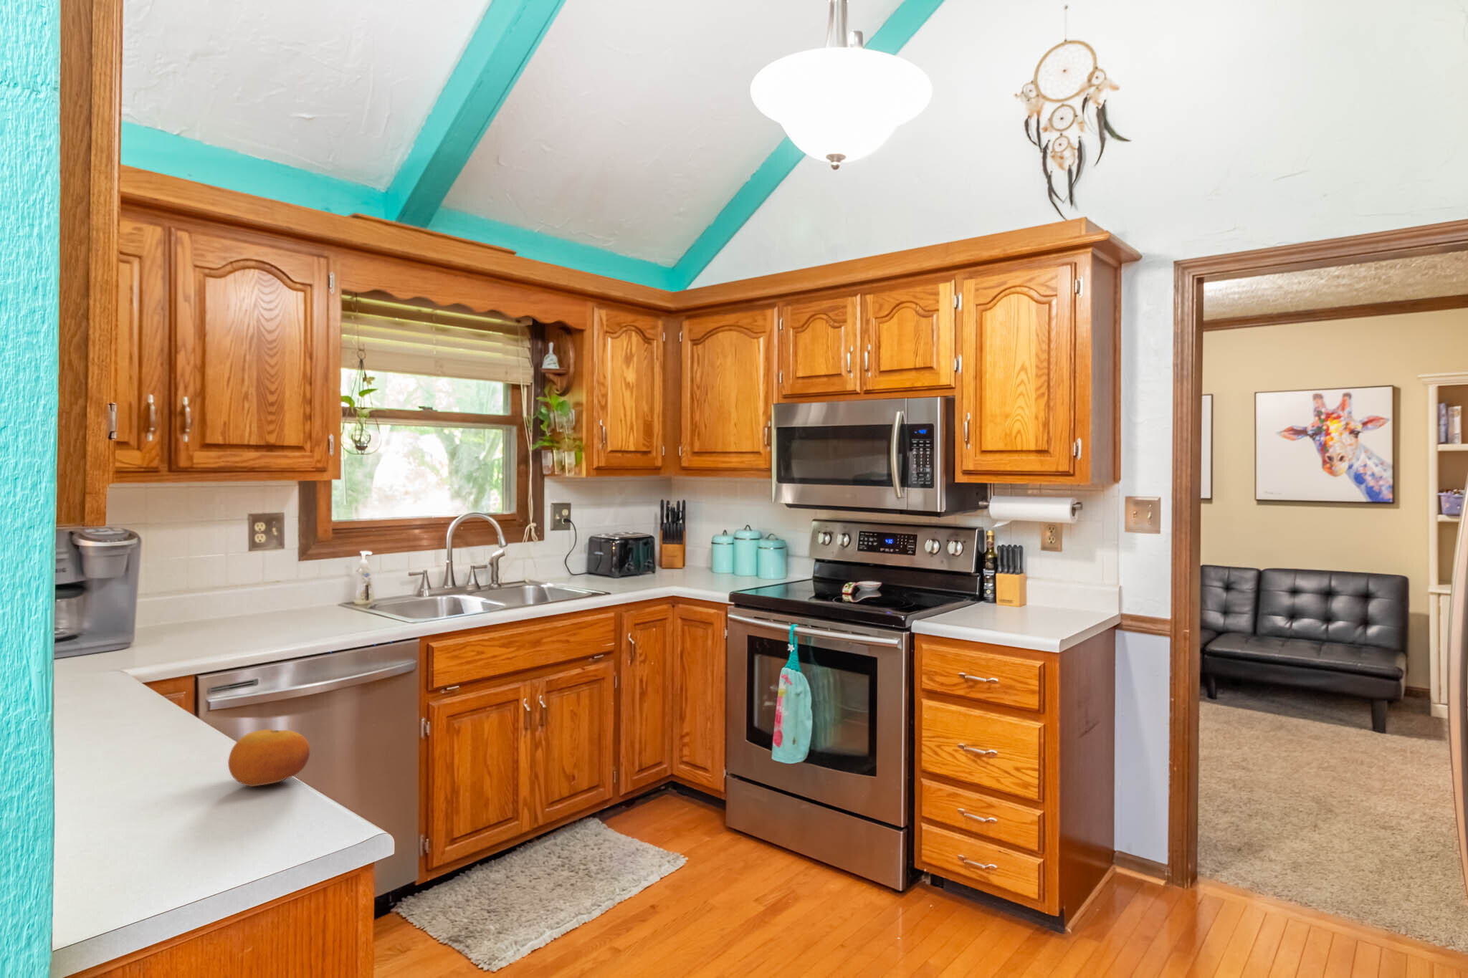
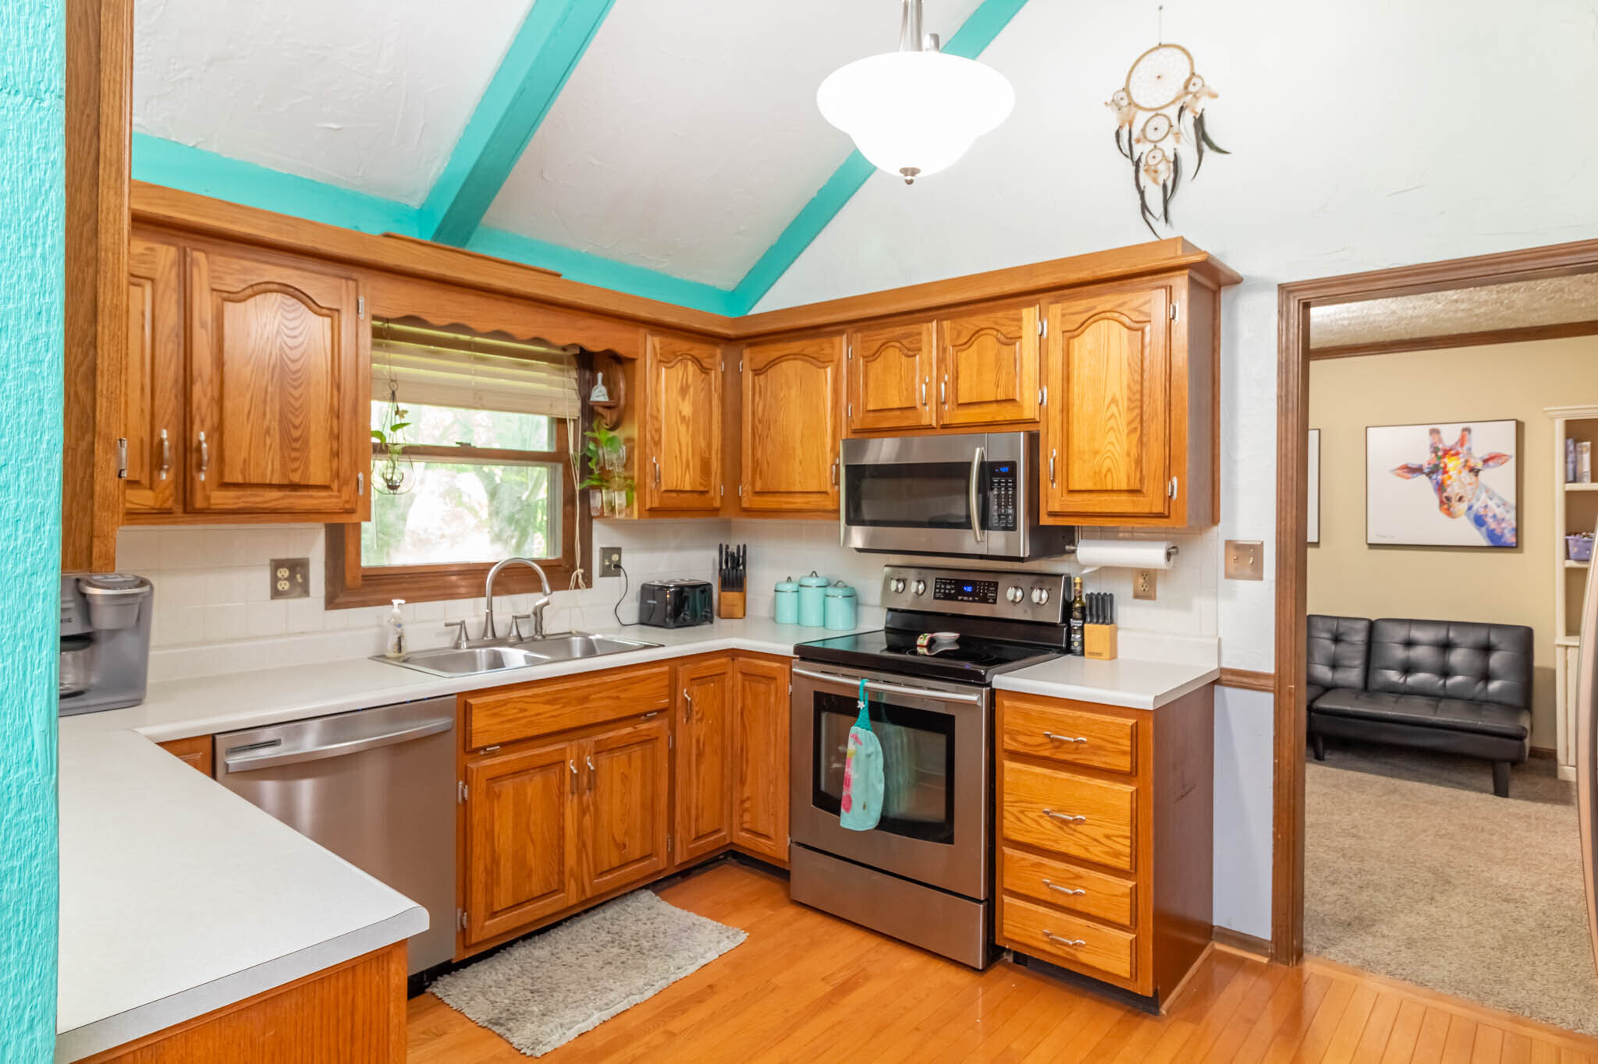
- fruit (270, 756)
